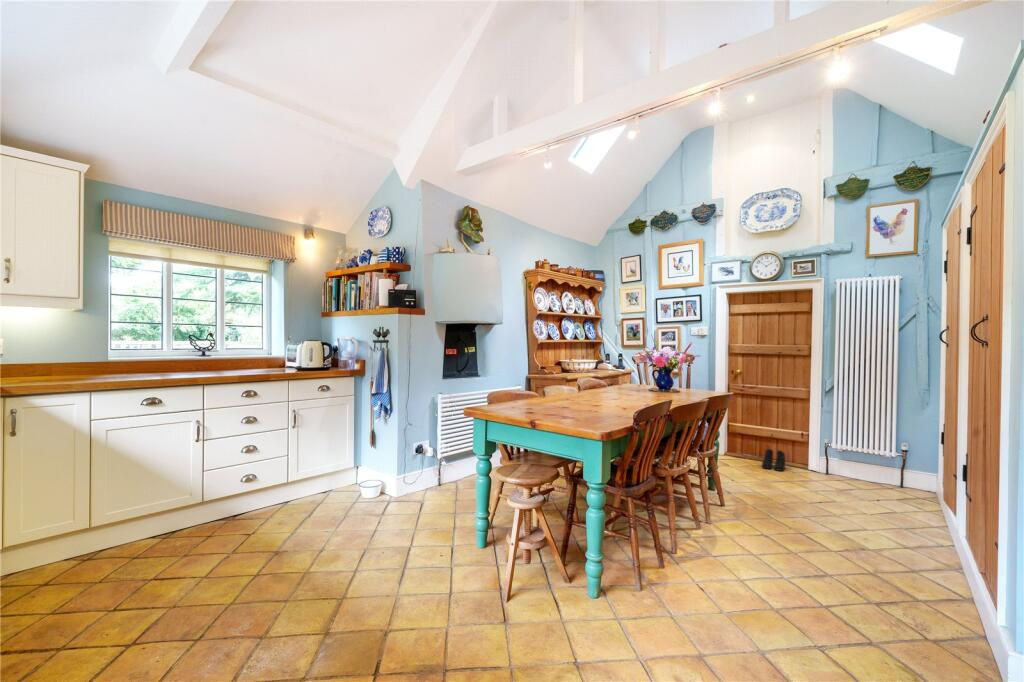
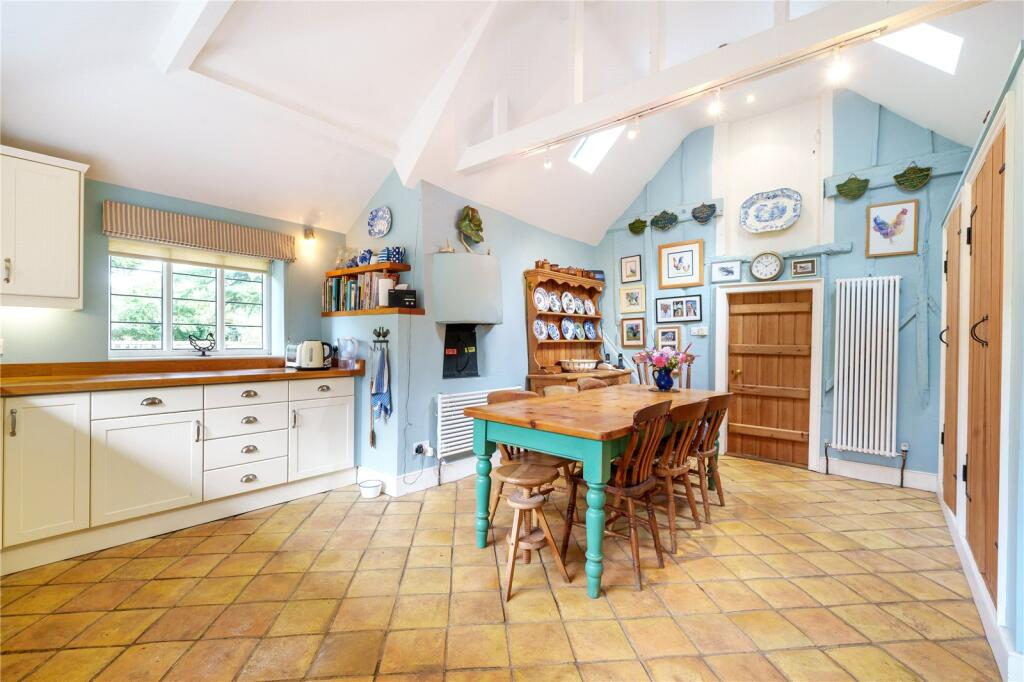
- boots (772, 458)
